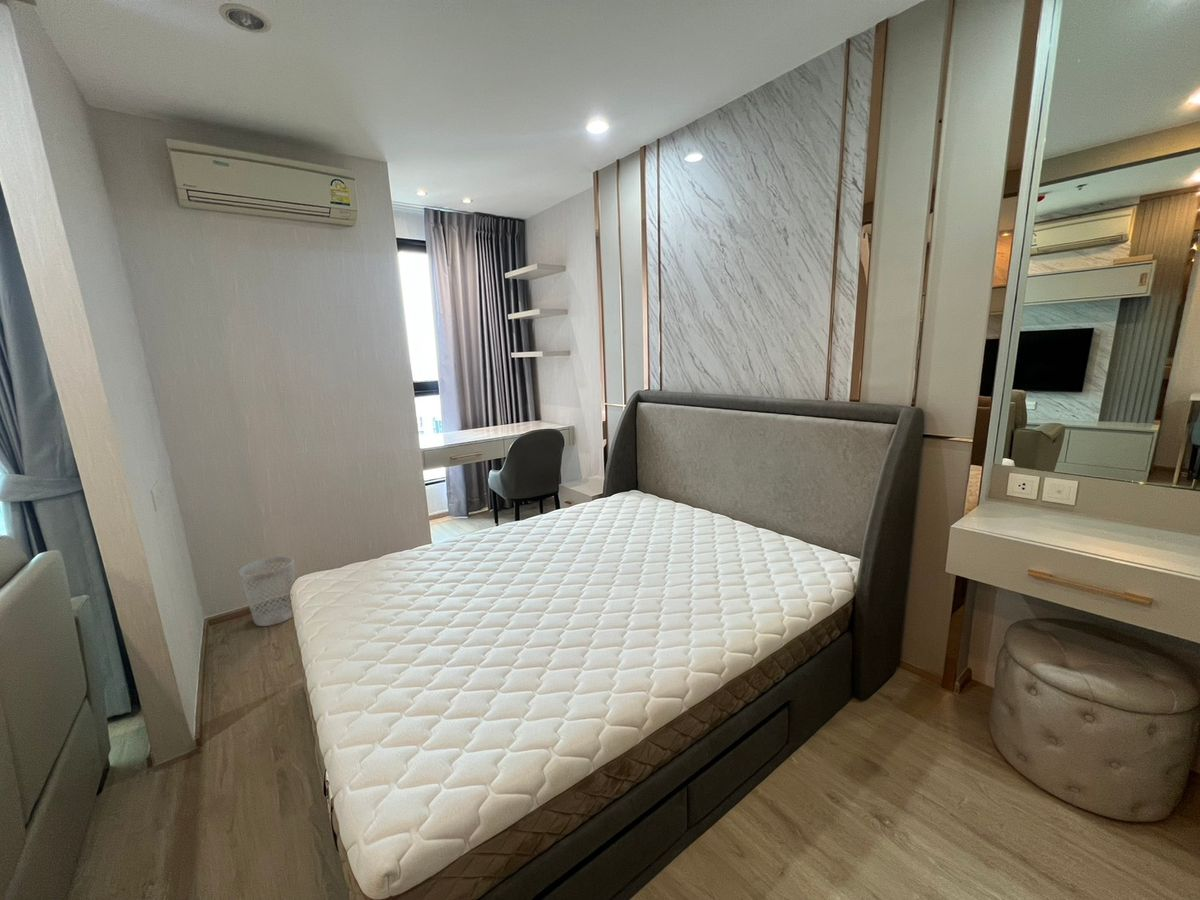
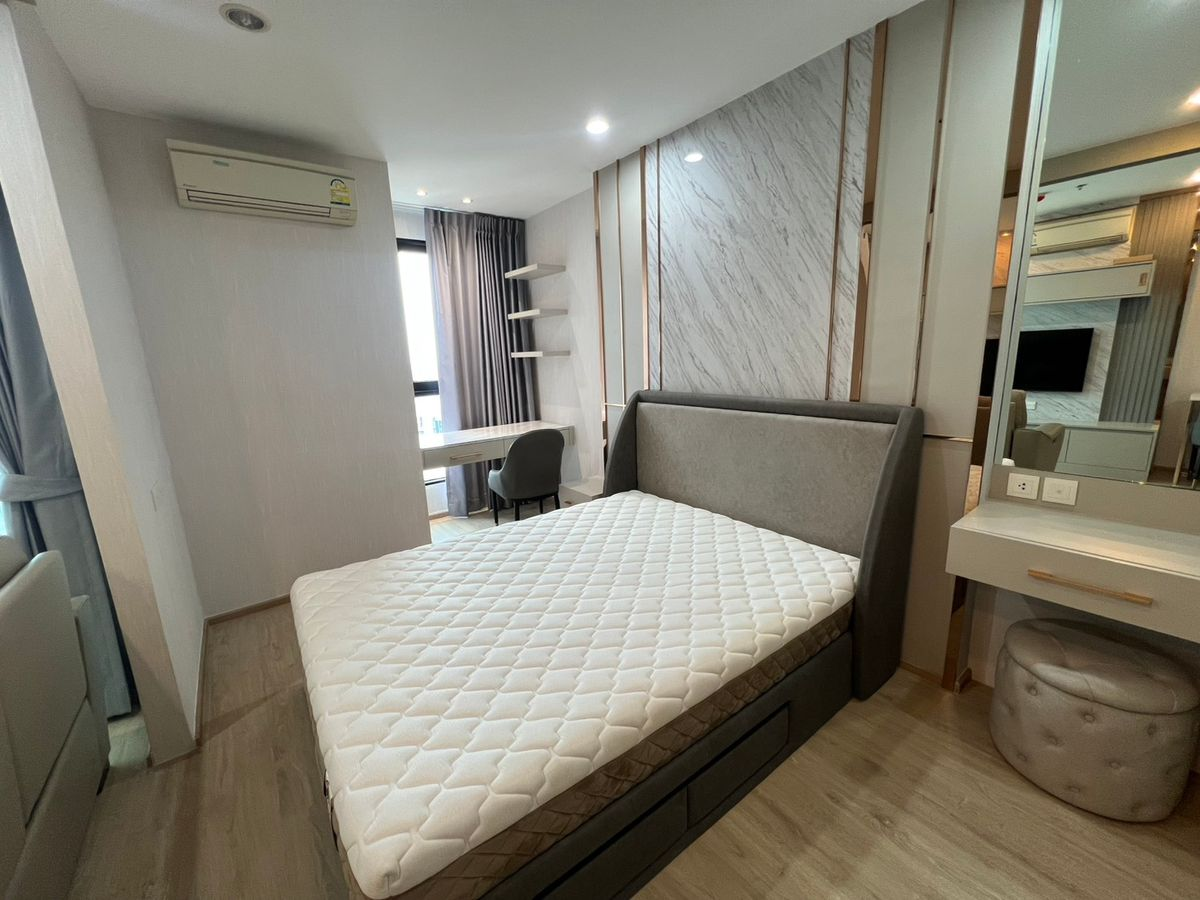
- wastebasket (270, 591)
